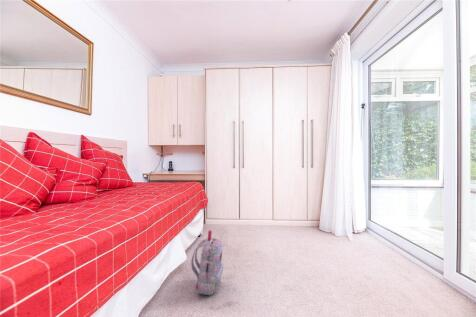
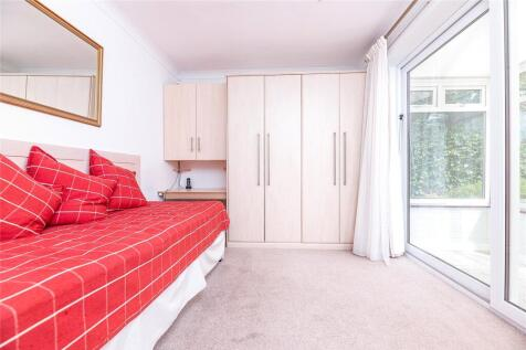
- backpack (207, 258)
